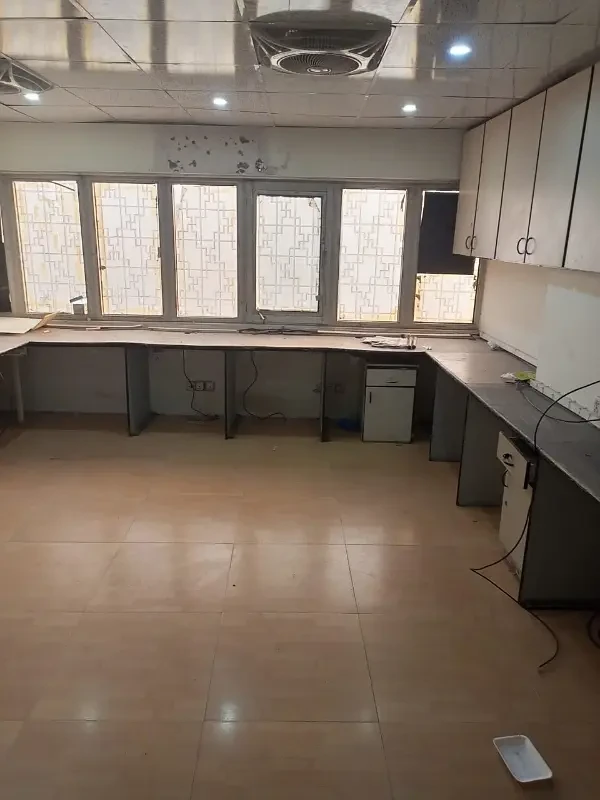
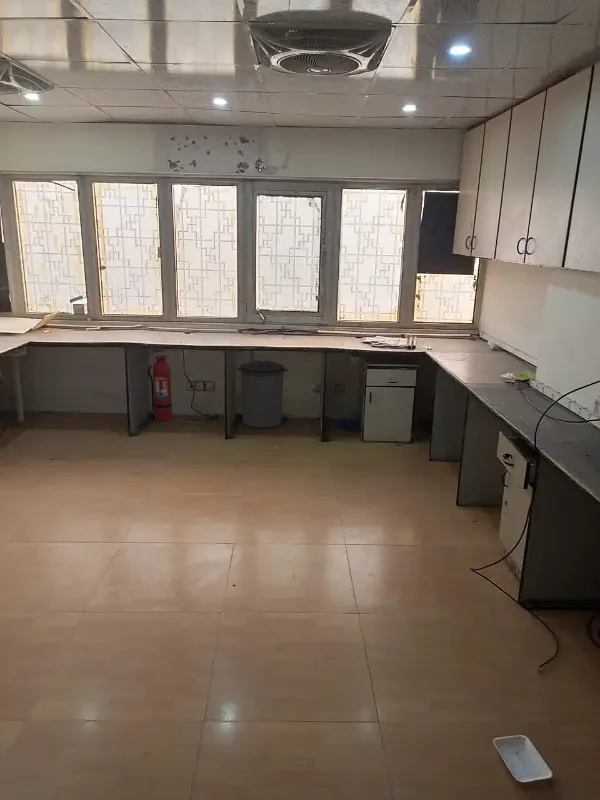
+ trash can (262, 391)
+ fire extinguisher (159, 387)
